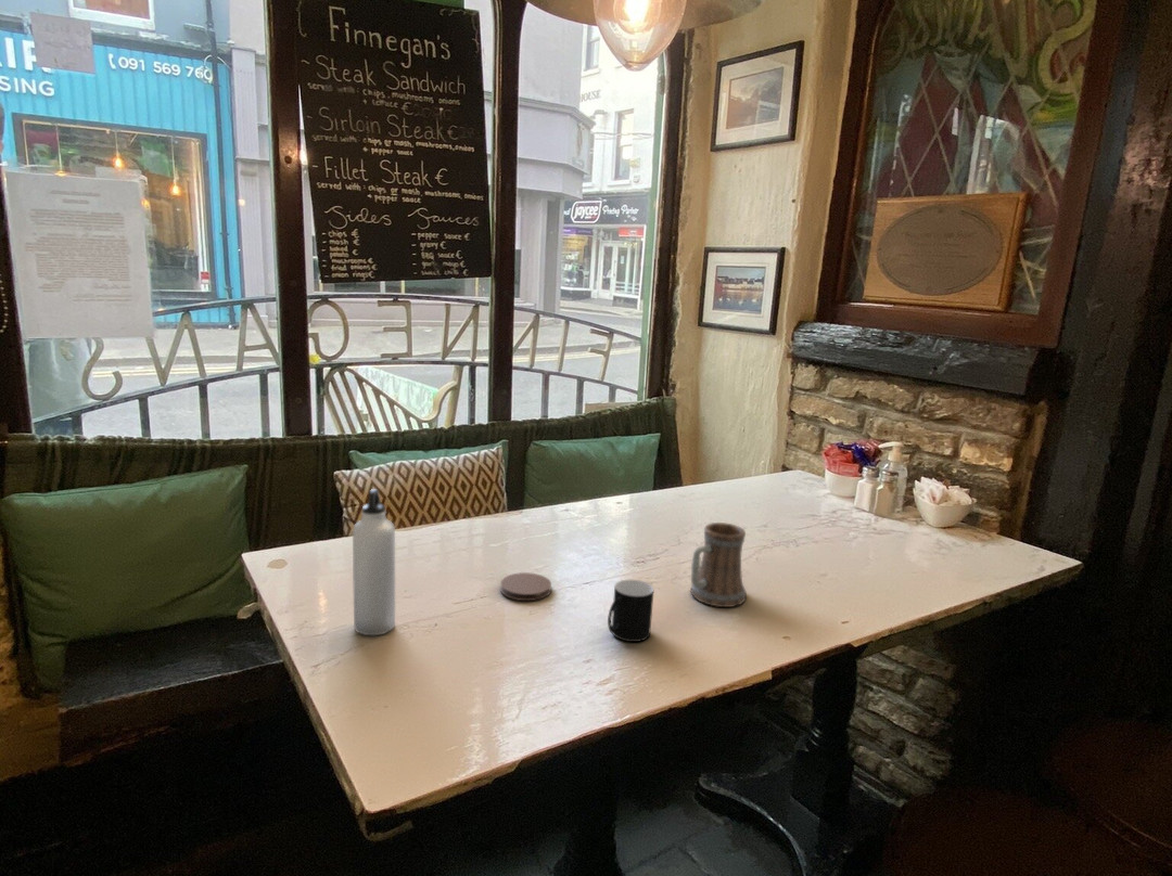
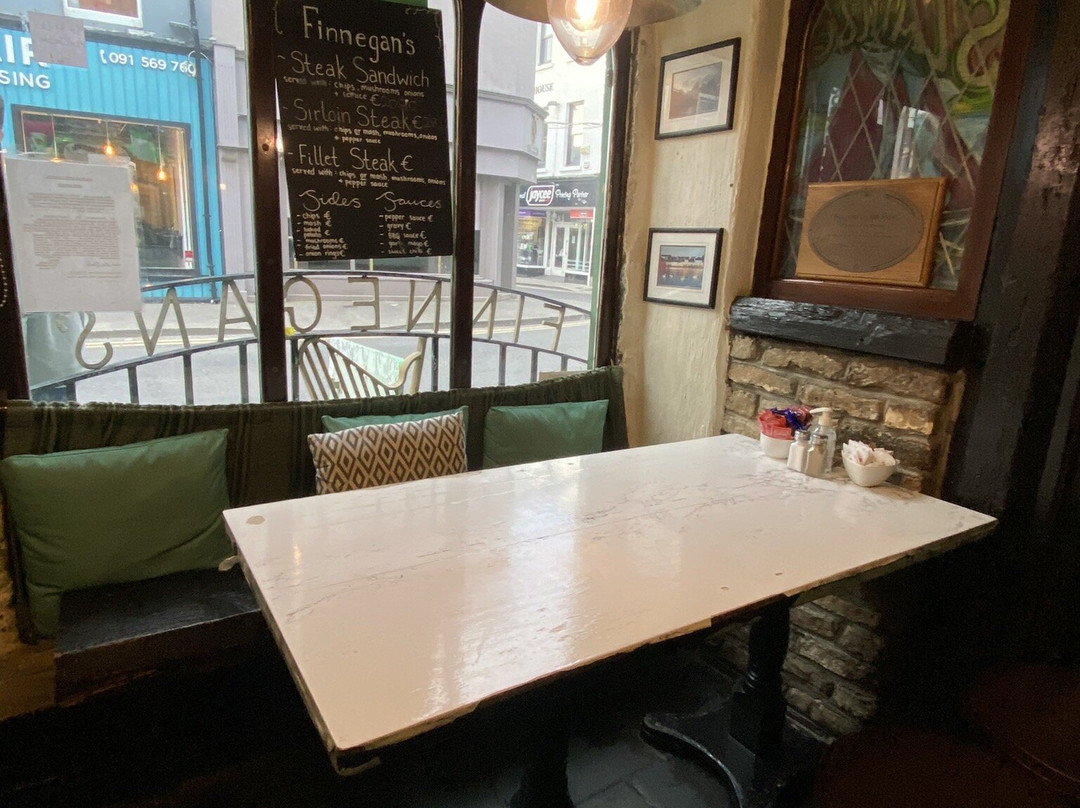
- coaster (525, 585)
- cup (626, 613)
- water bottle (373, 559)
- beer mug (716, 564)
